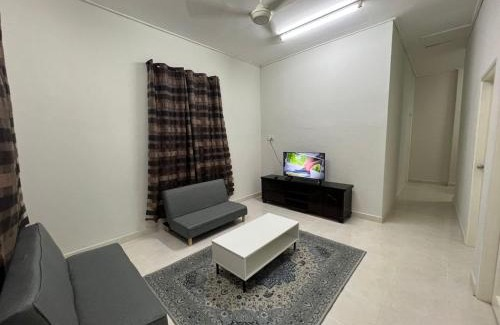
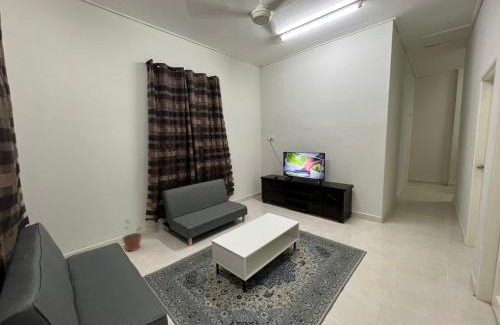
+ potted plant (132, 234)
